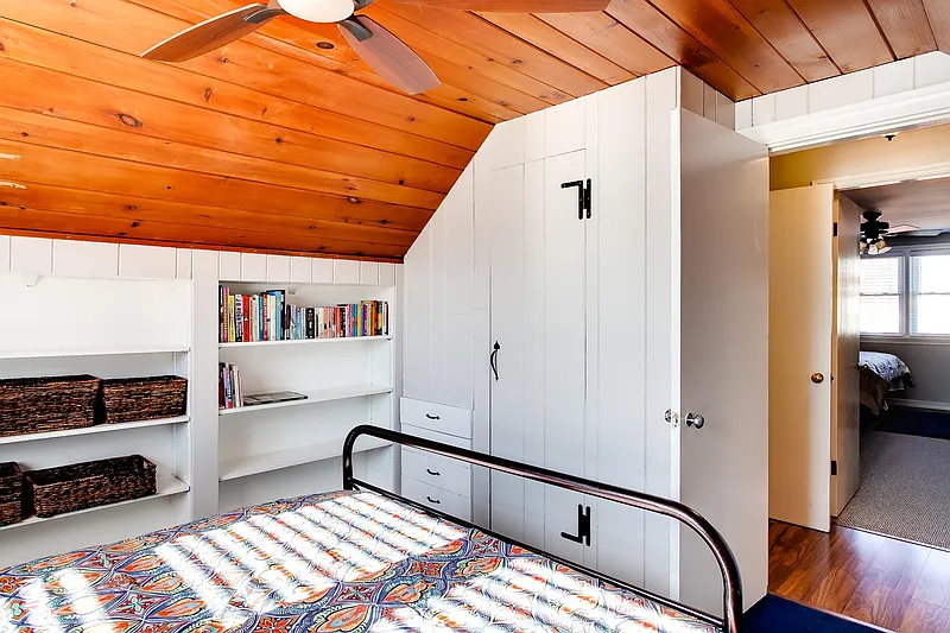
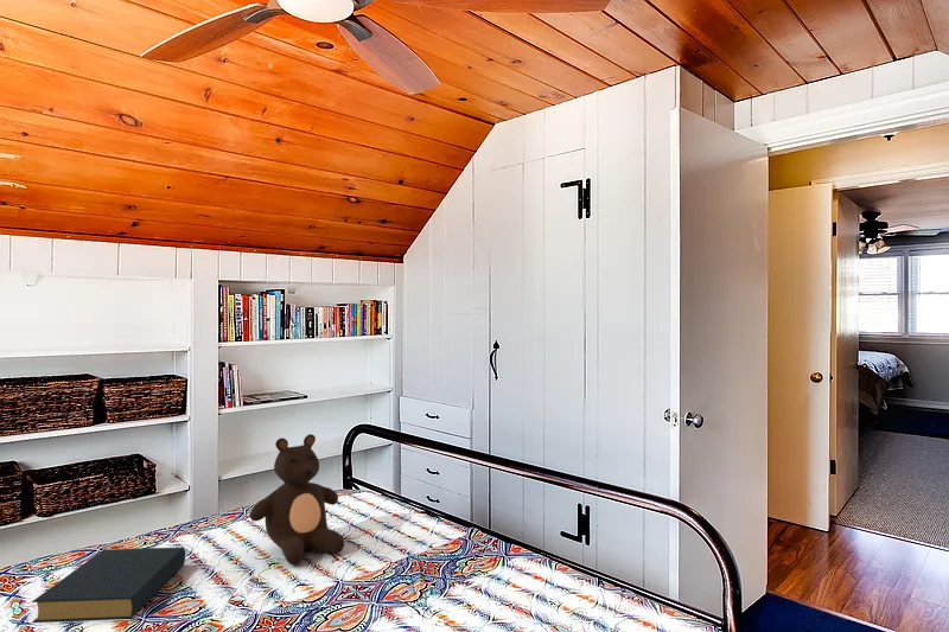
+ teddy bear (302, 494)
+ hardback book (116, 580)
